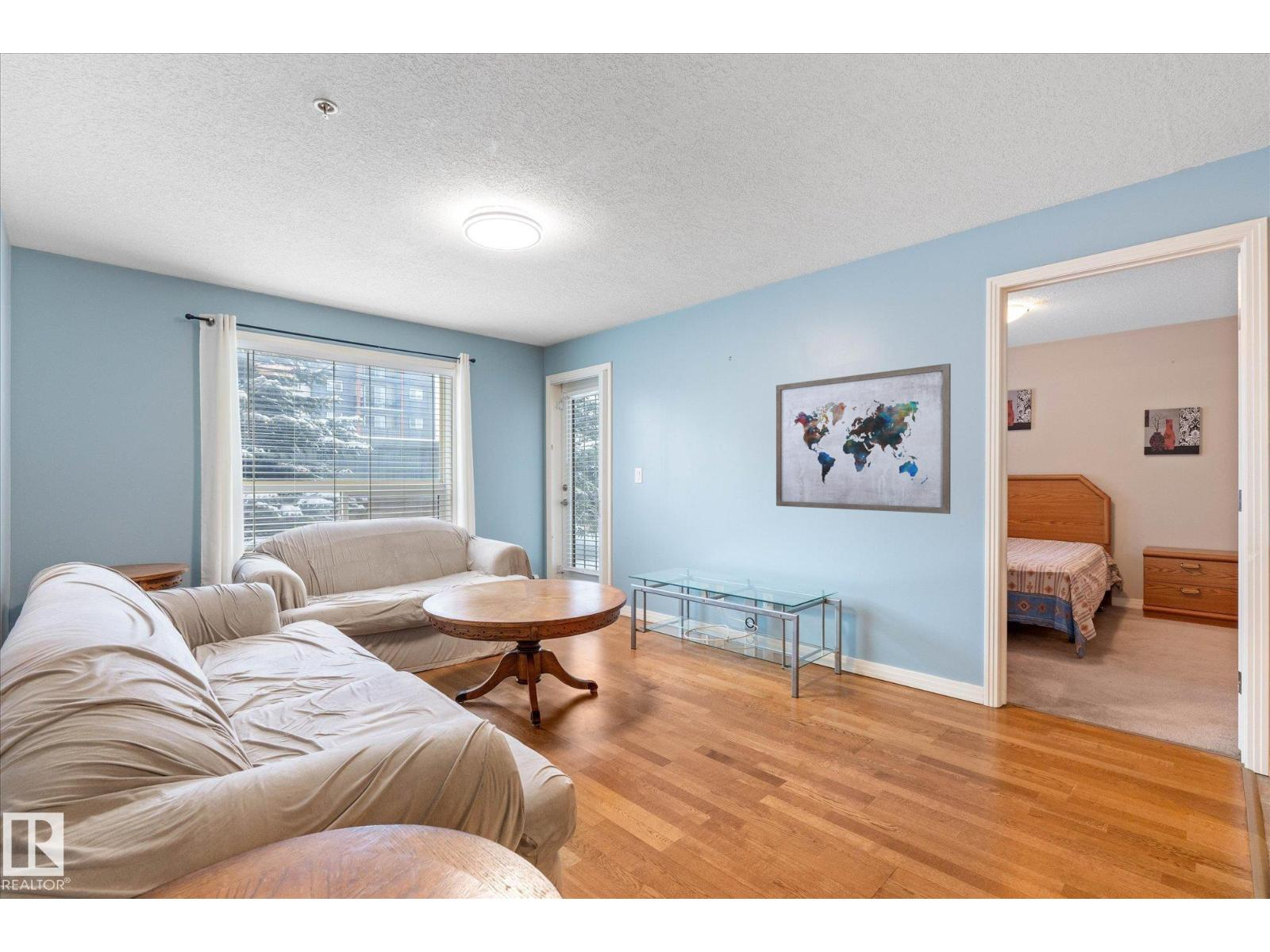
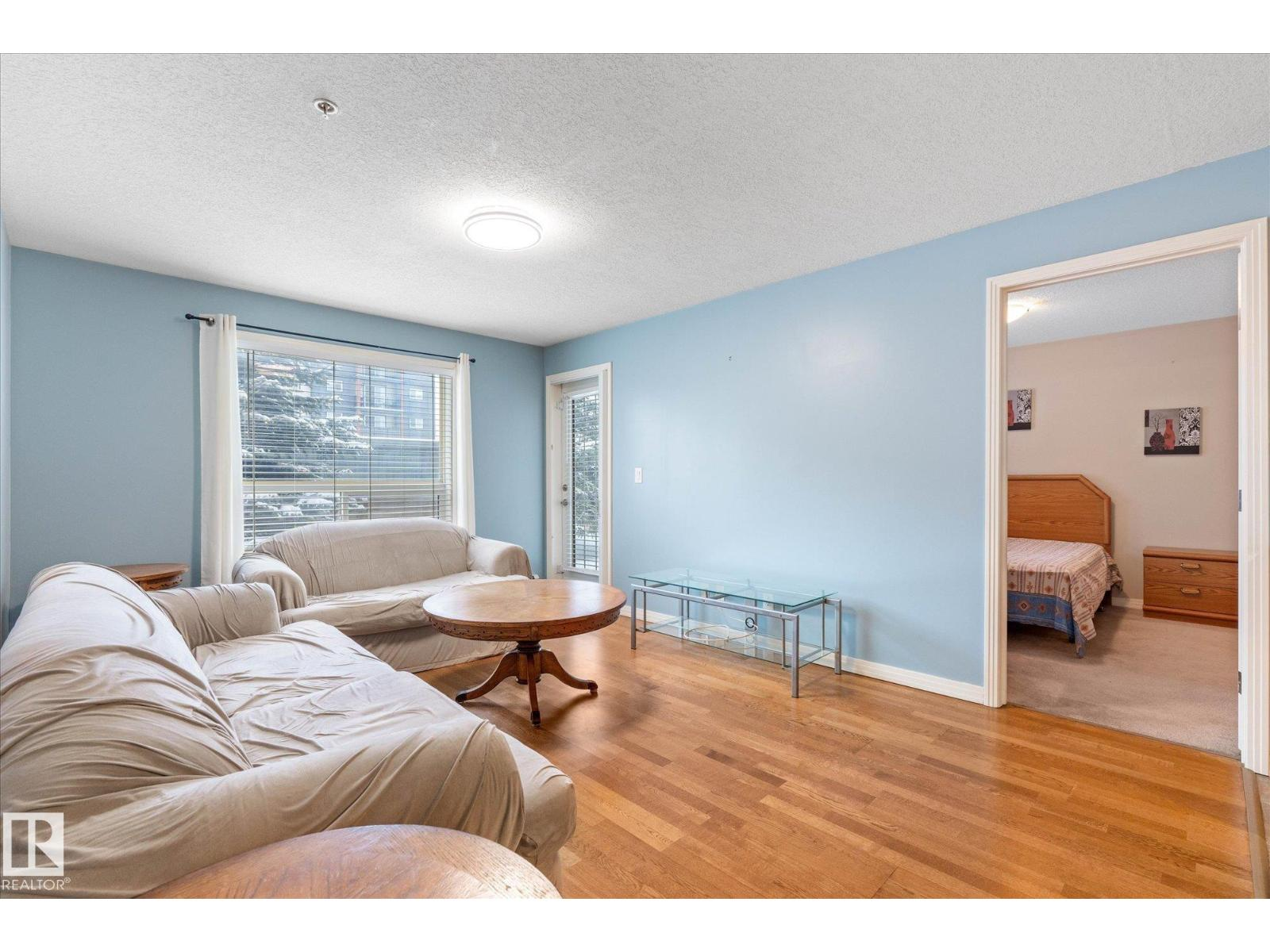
- wall art (853, 442)
